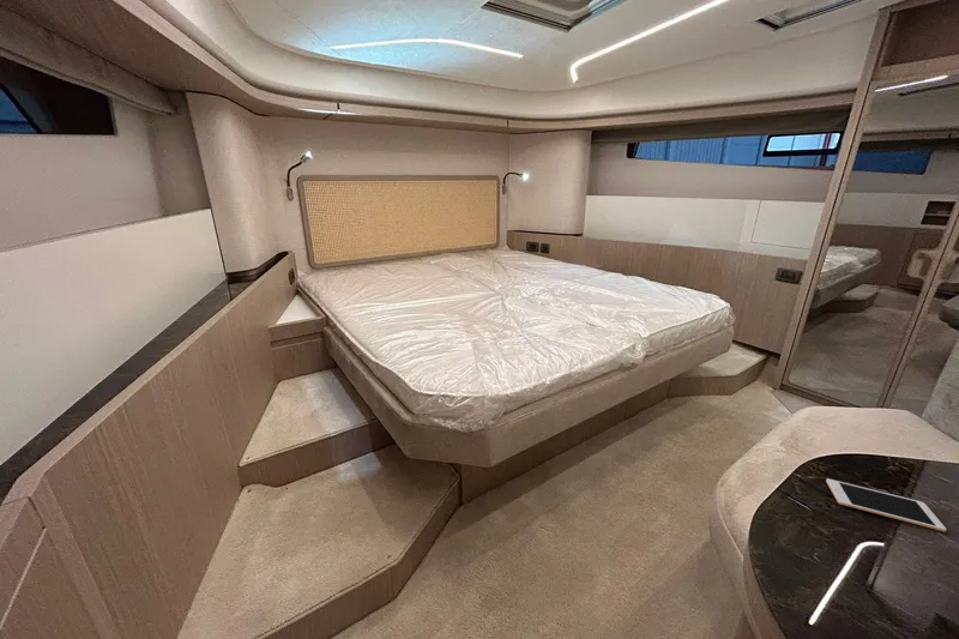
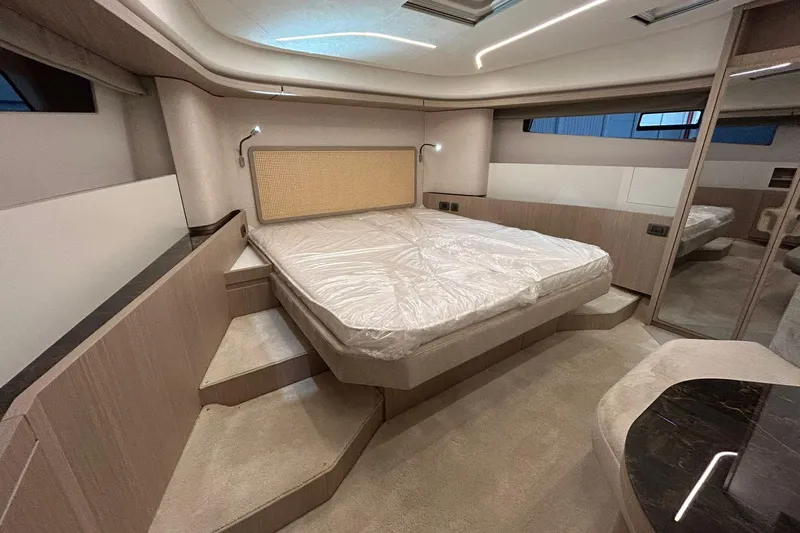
- cell phone (881, 502)
